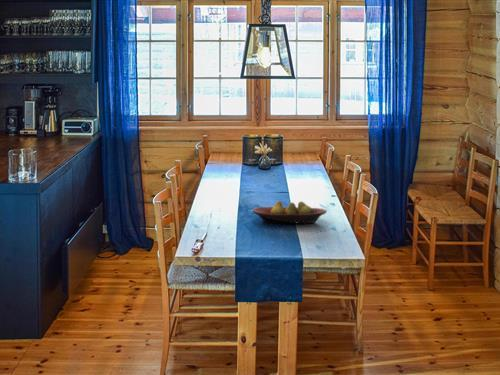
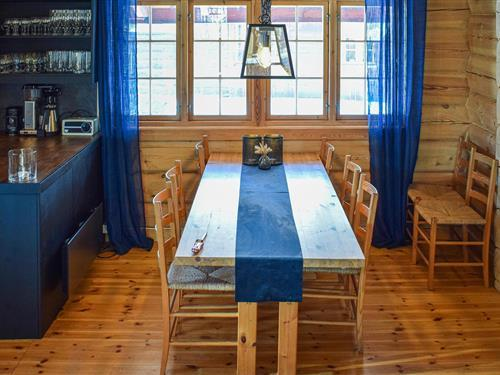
- fruit bowl (289, 211)
